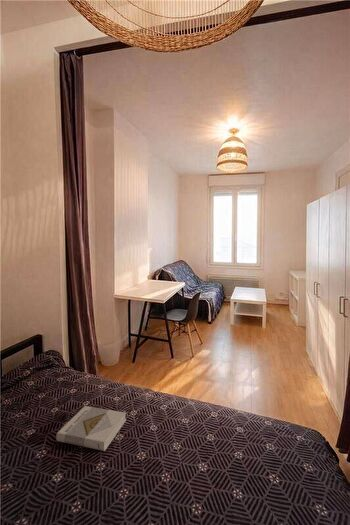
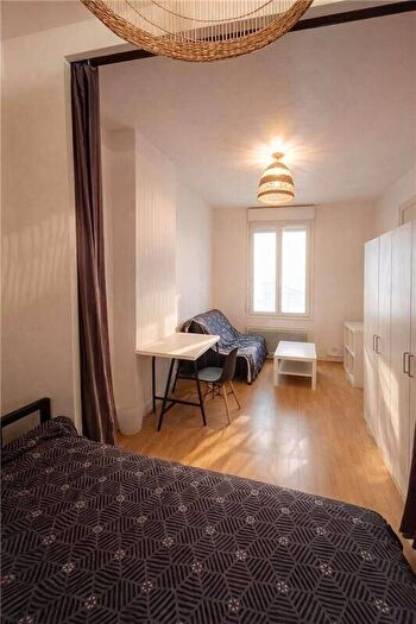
- book (93, 426)
